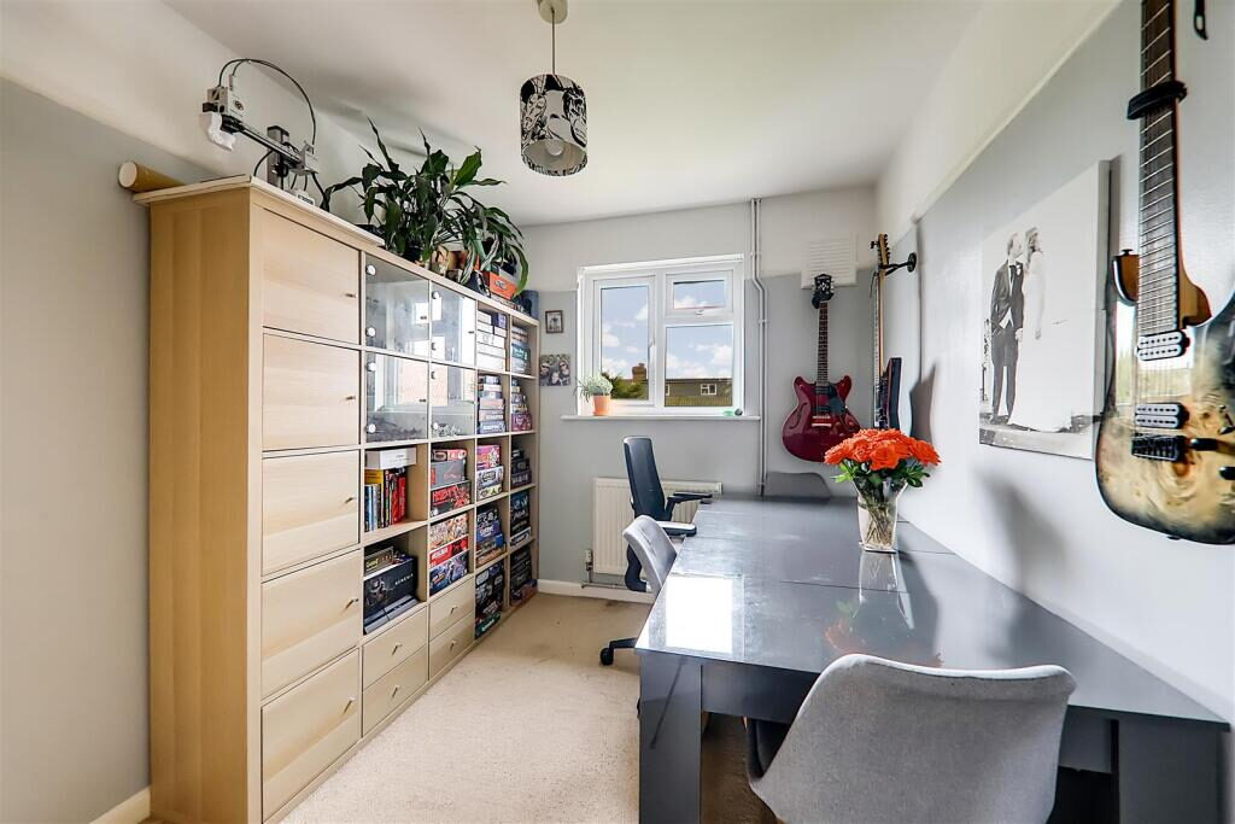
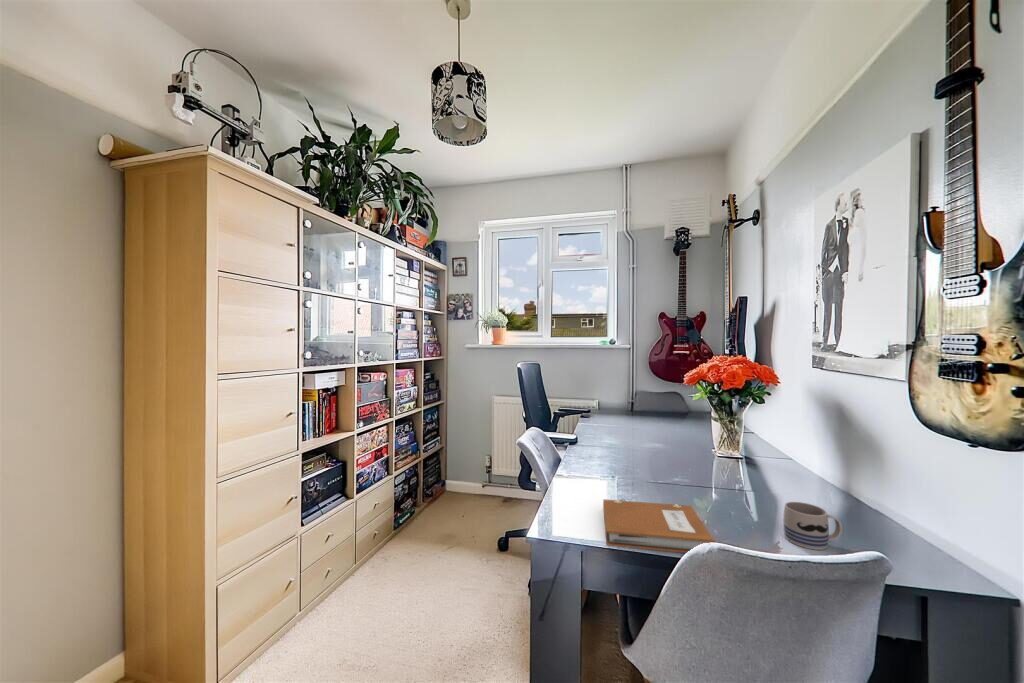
+ mug (812, 525)
+ notebook (654, 523)
